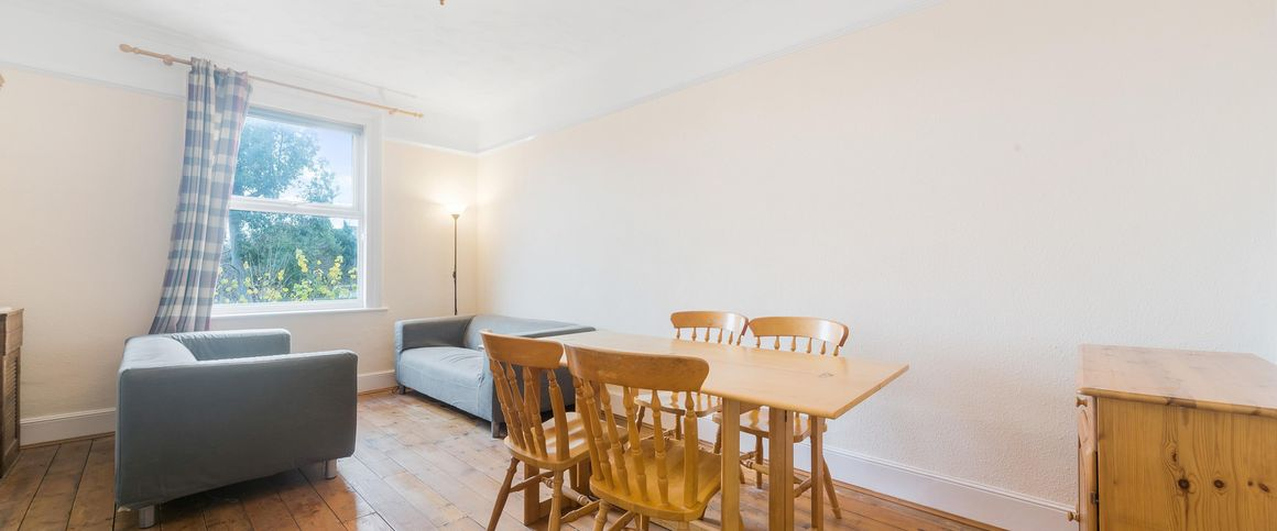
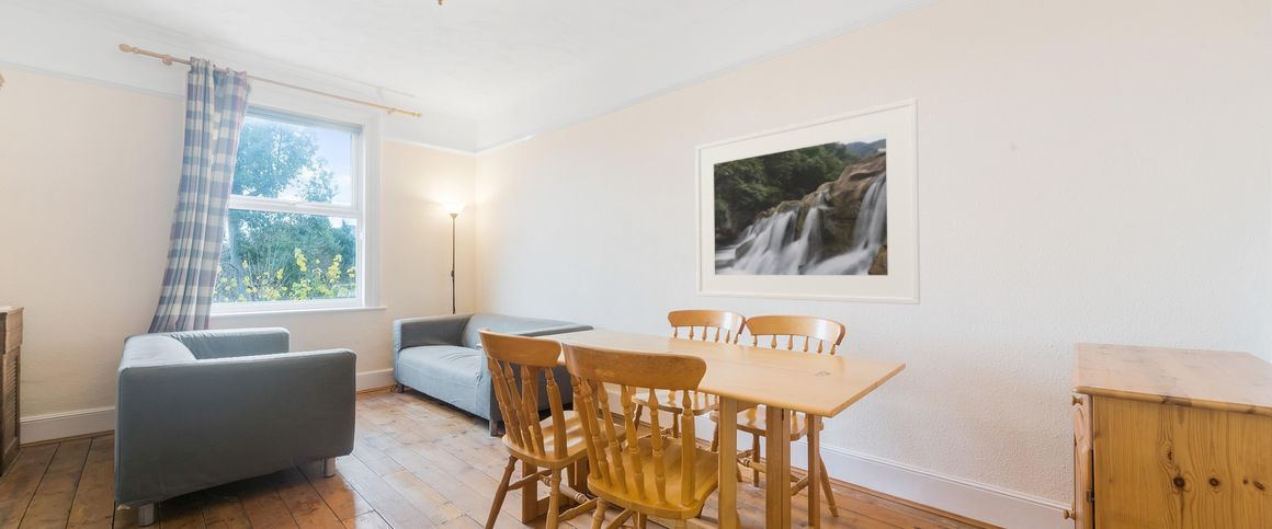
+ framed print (790, 212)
